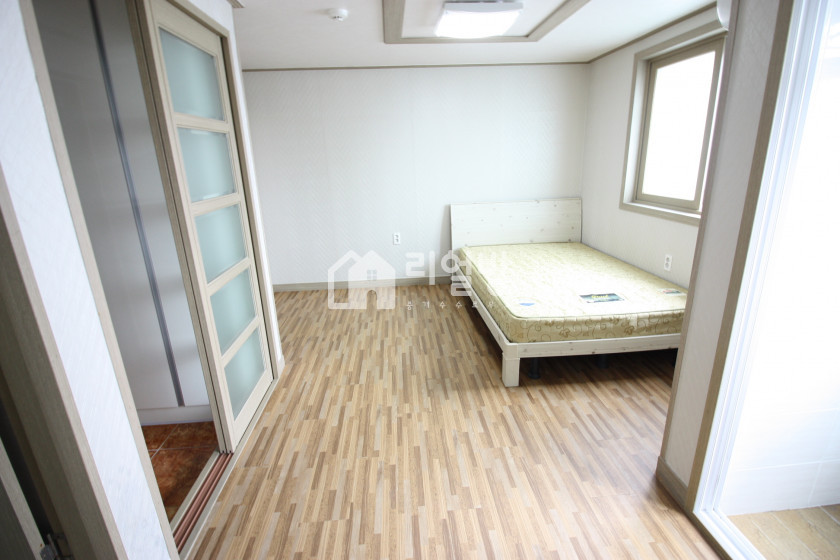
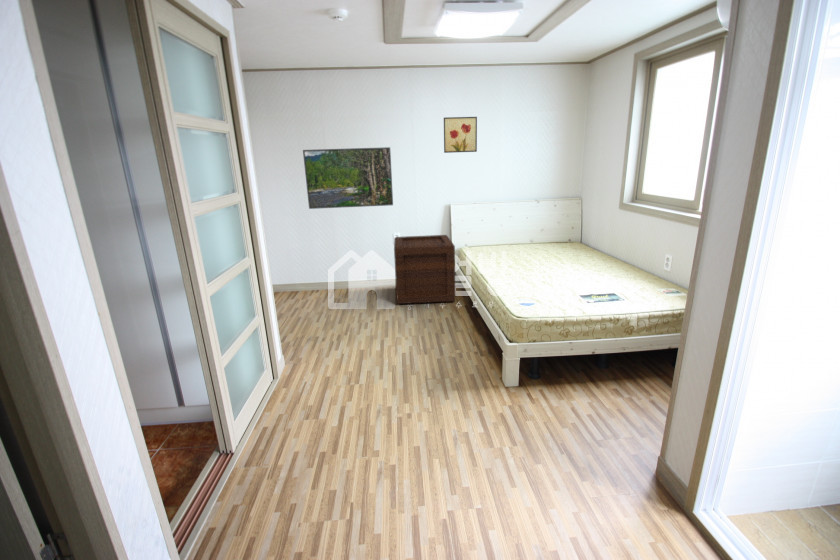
+ wooden crate (423, 267)
+ wall art (460, 134)
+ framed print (349, 178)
